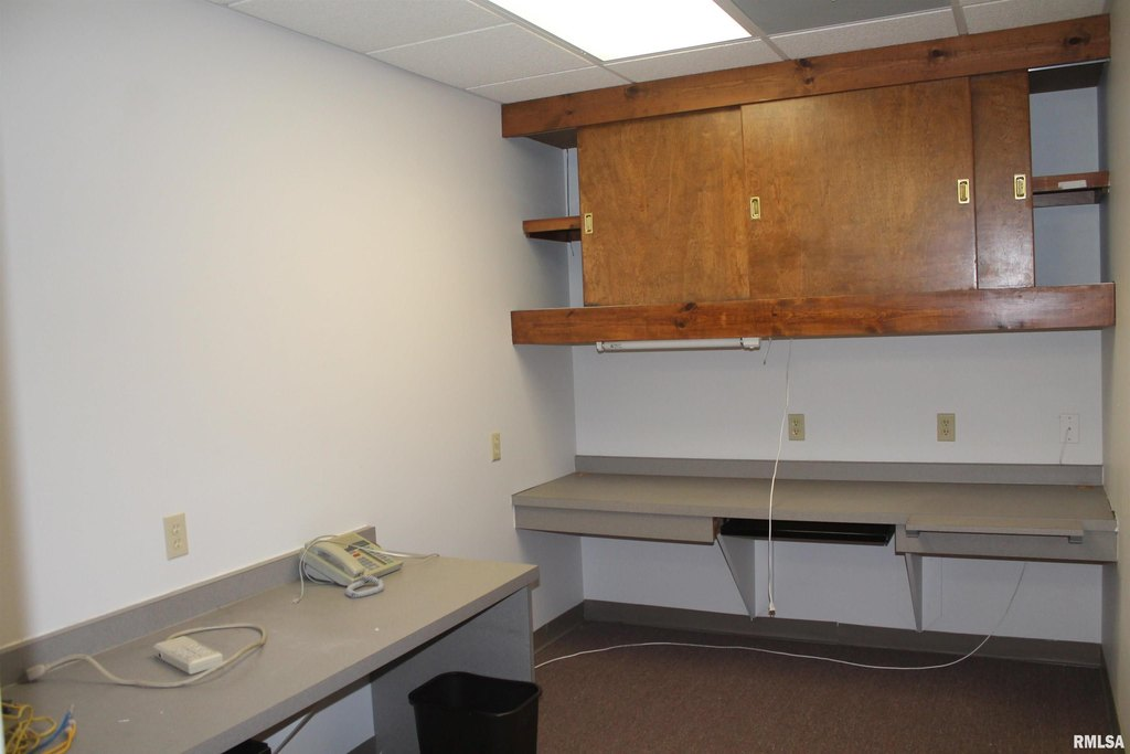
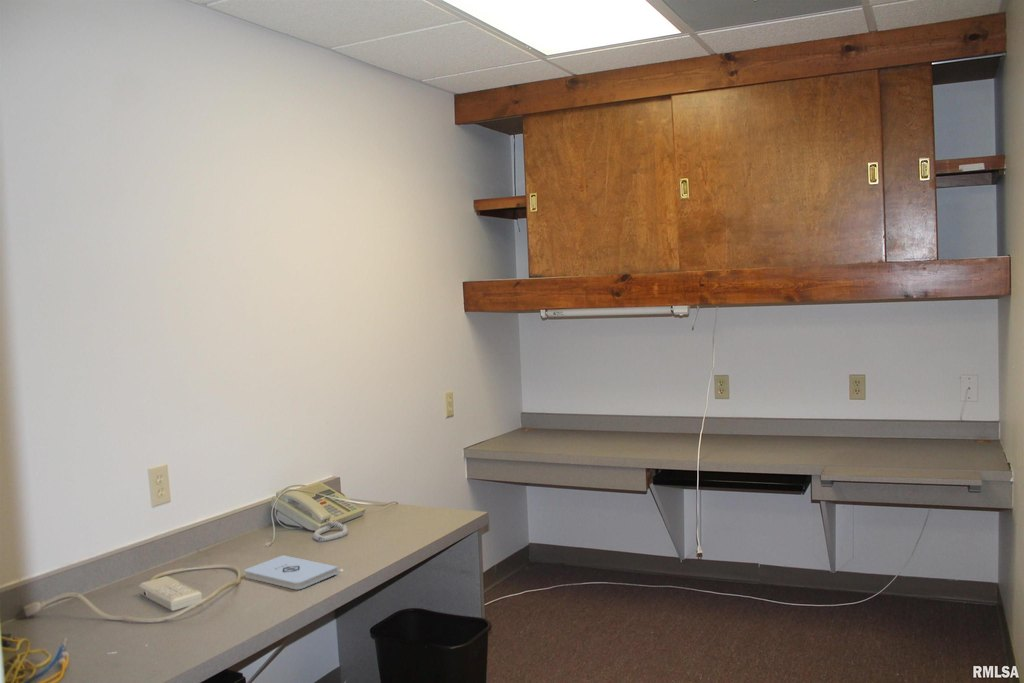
+ notepad (290, 571)
